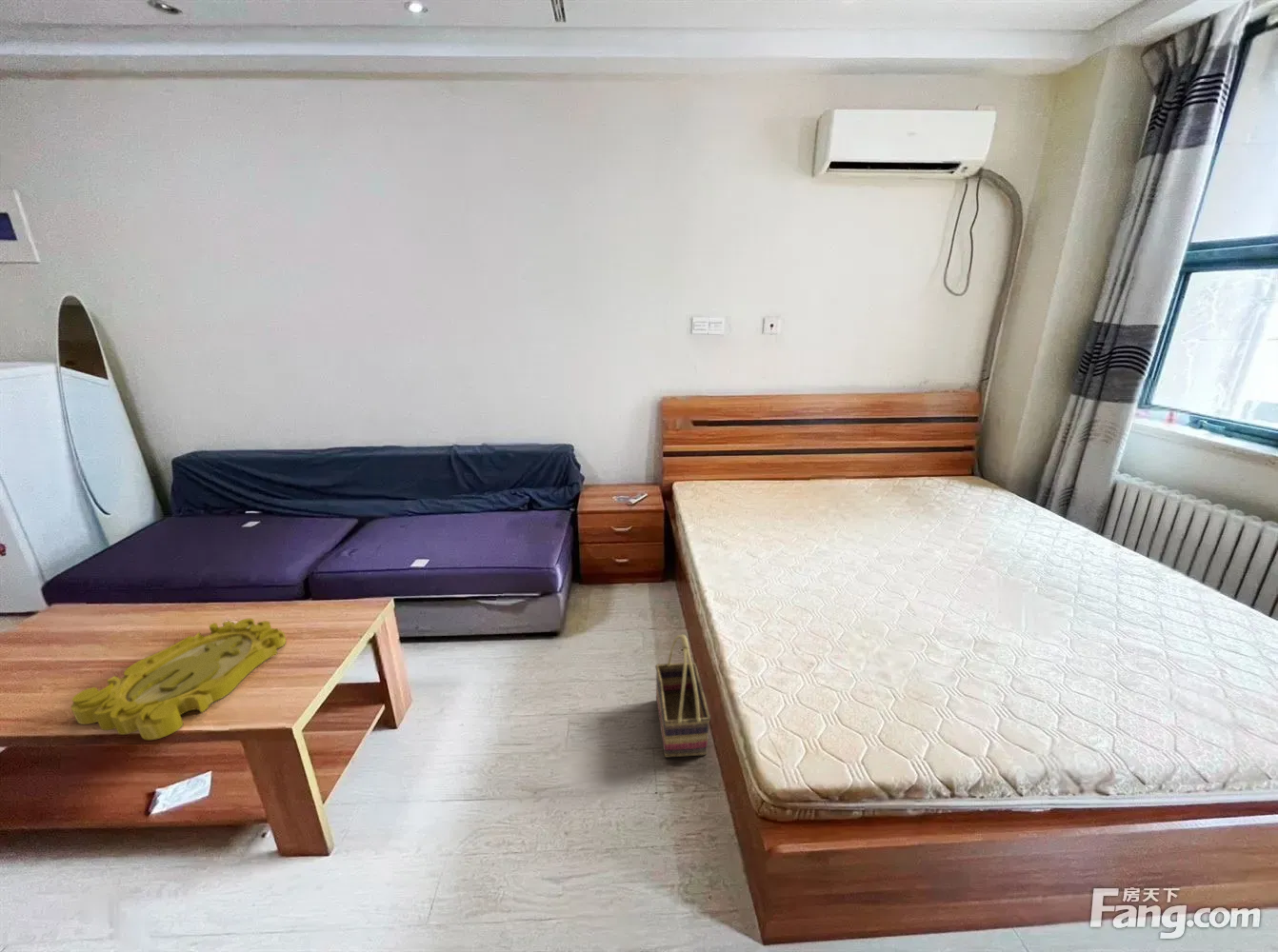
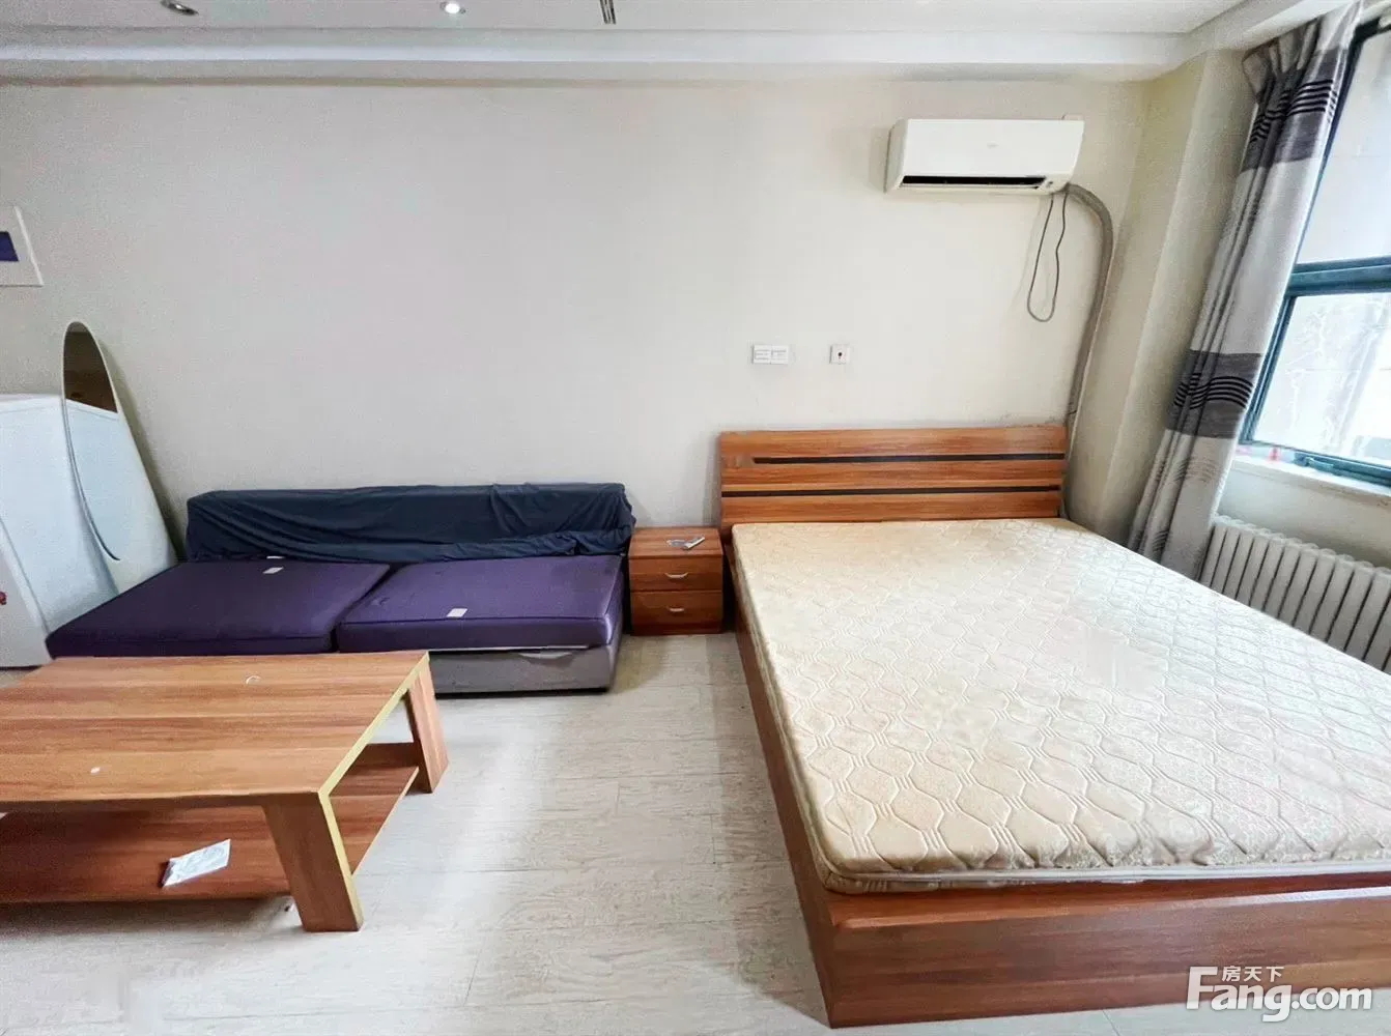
- decorative tray (194, 666)
- basket (681, 684)
